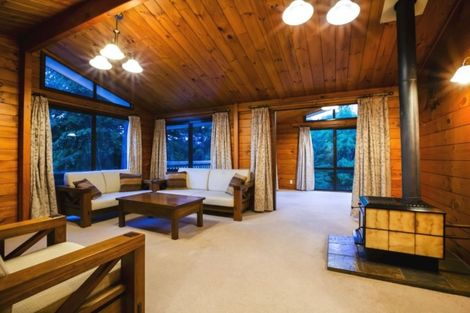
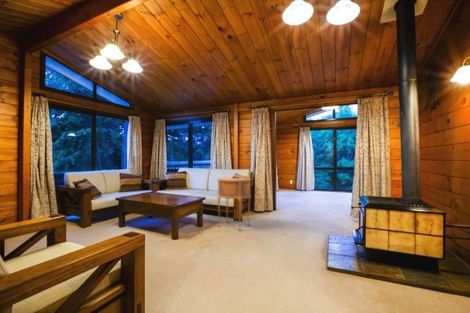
+ side table (233, 198)
